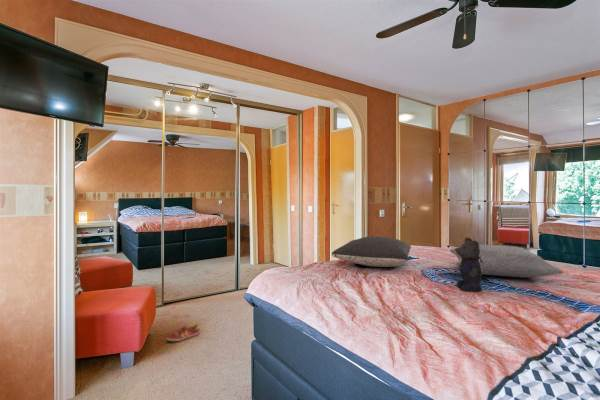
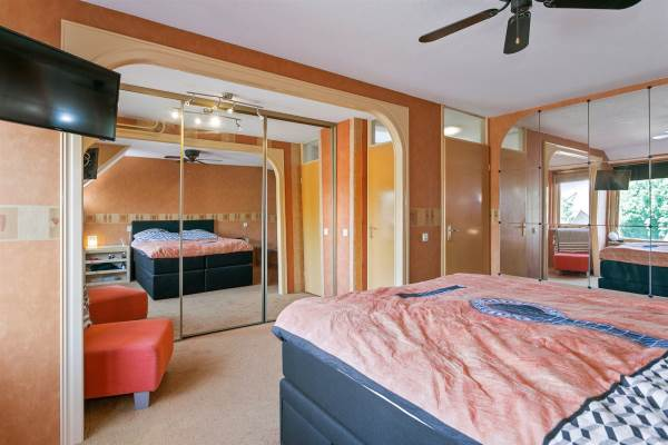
- shoe (183, 332)
- pillow (373, 250)
- pillow (497, 259)
- bear (468, 261)
